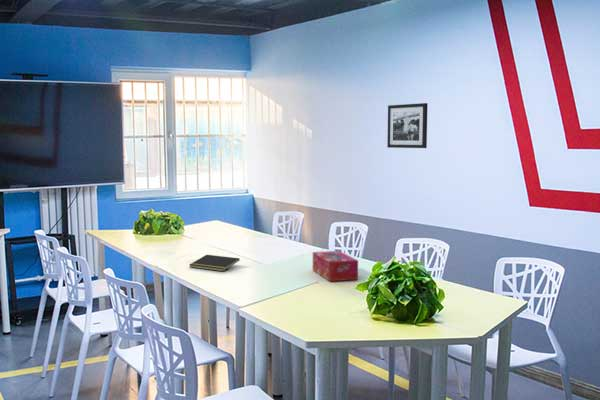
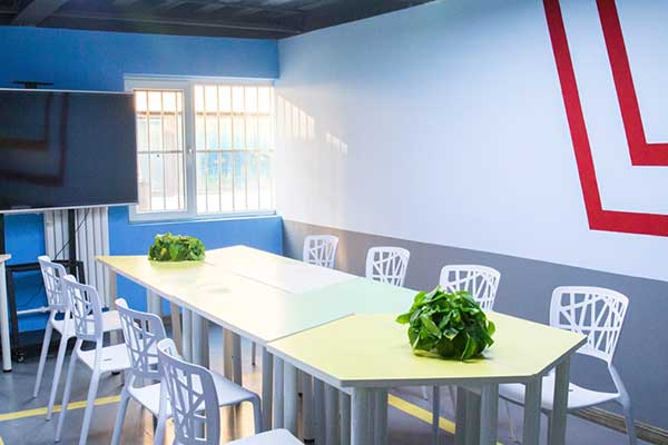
- picture frame (406, 126)
- tissue box (334, 265)
- notepad (214, 262)
